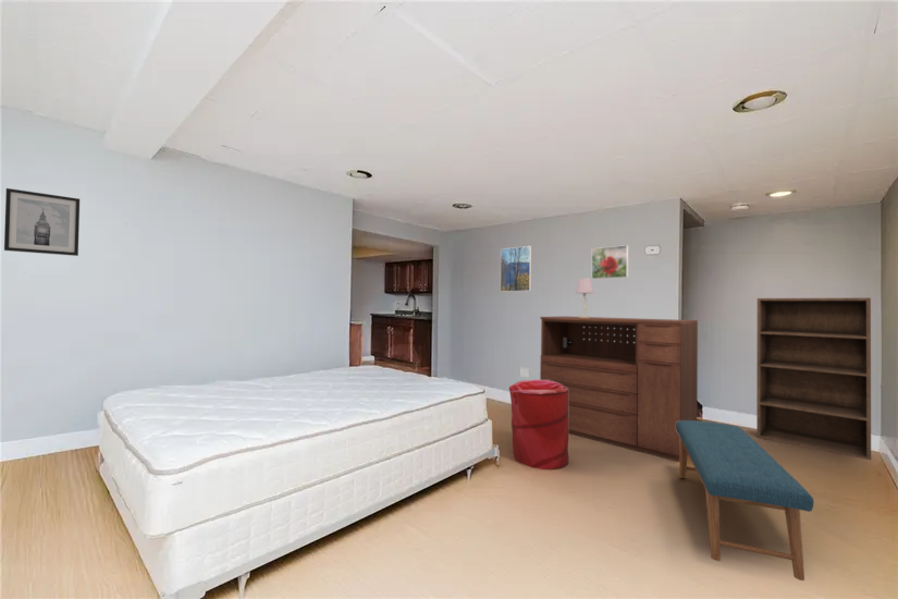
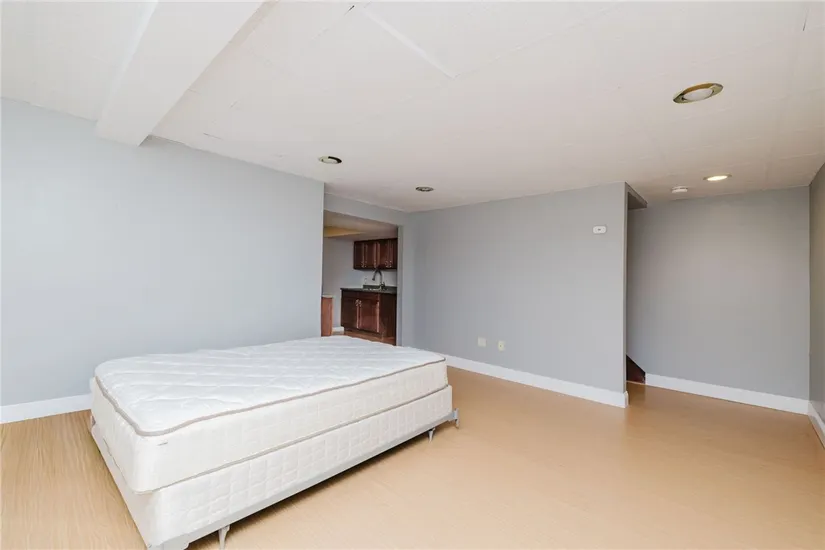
- laundry hamper (538, 420)
- table lamp (585, 297)
- bookshelf (811, 370)
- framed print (608, 262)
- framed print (515, 269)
- bench (727, 479)
- wall art (44, 223)
- dresser (613, 377)
